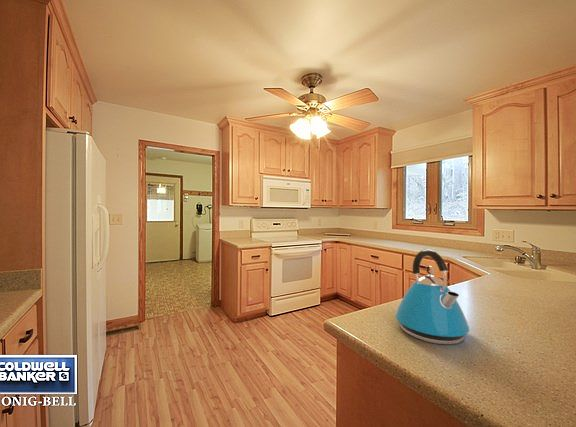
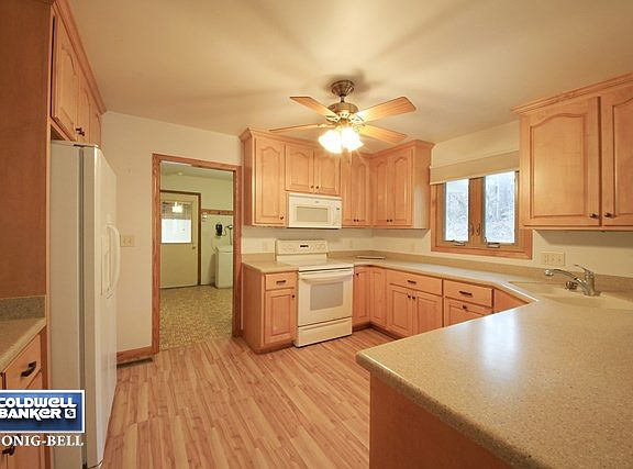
- kettle (428, 289)
